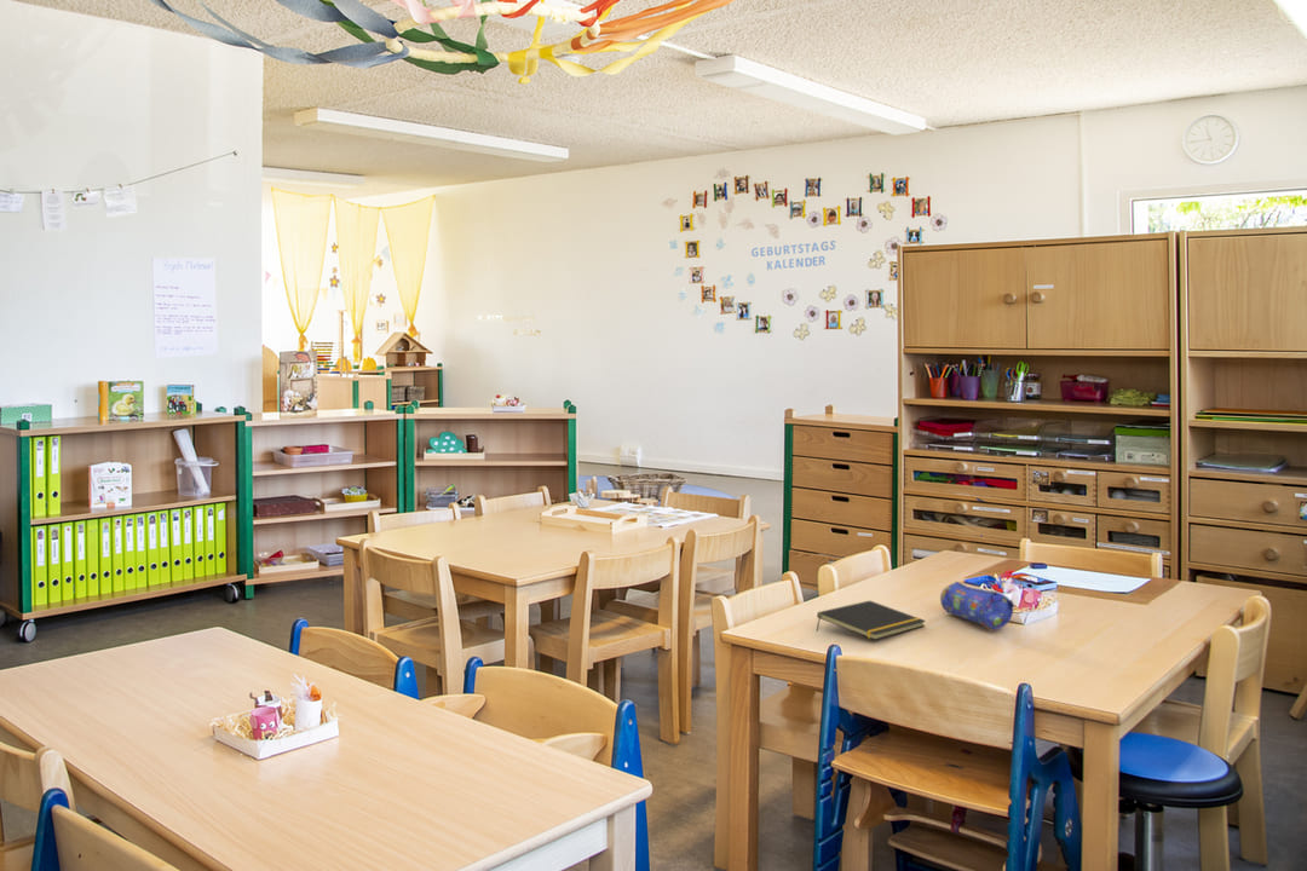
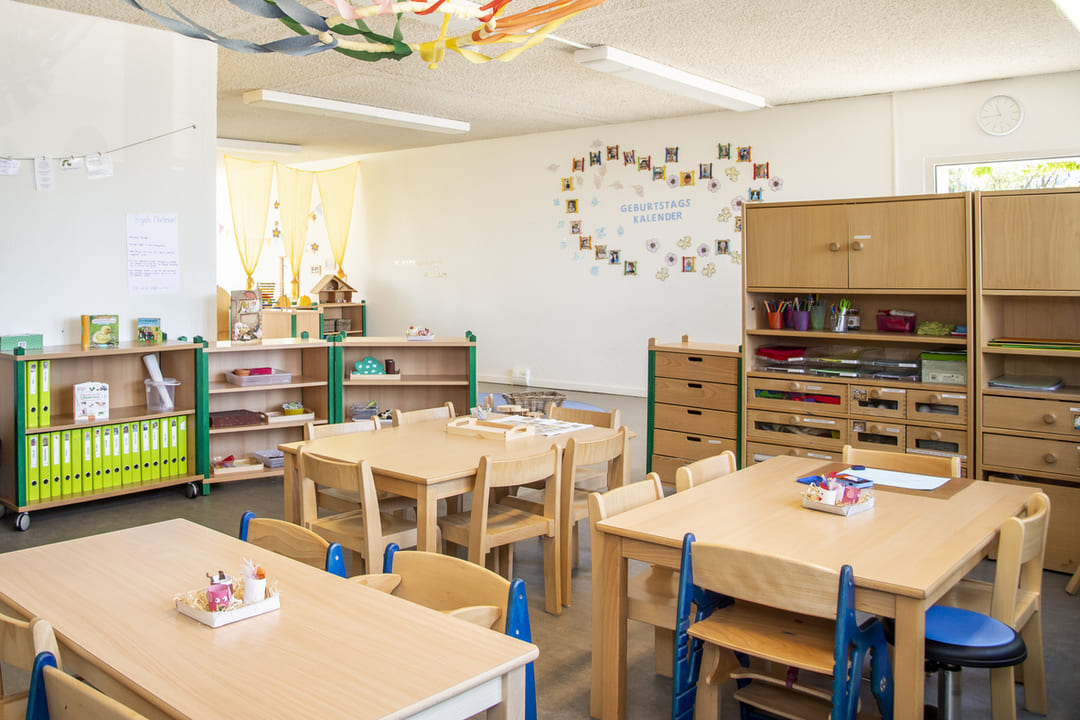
- notepad (871, 618)
- pencil case (975, 604)
